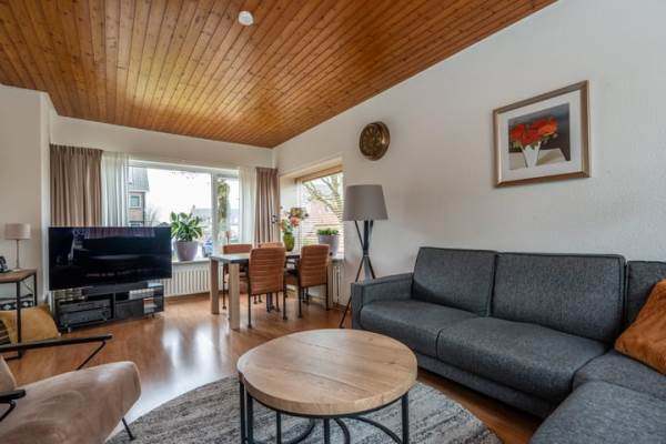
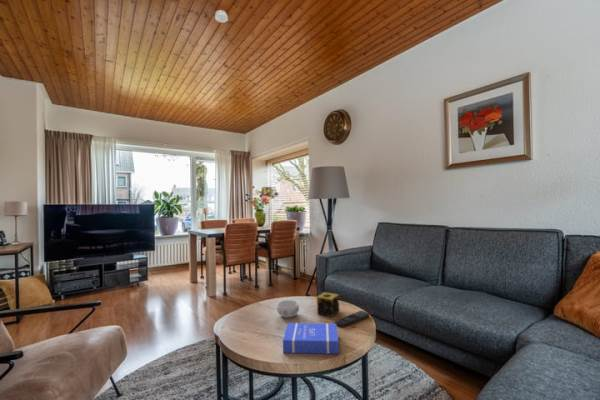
+ decorative bowl (287, 309)
+ candle (328, 303)
+ book (311, 337)
+ remote control (352, 318)
